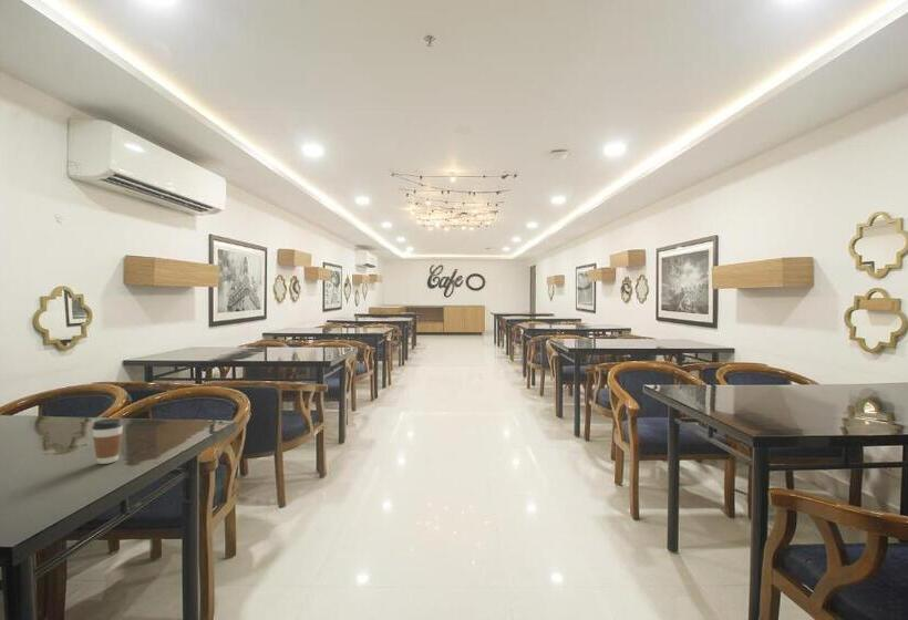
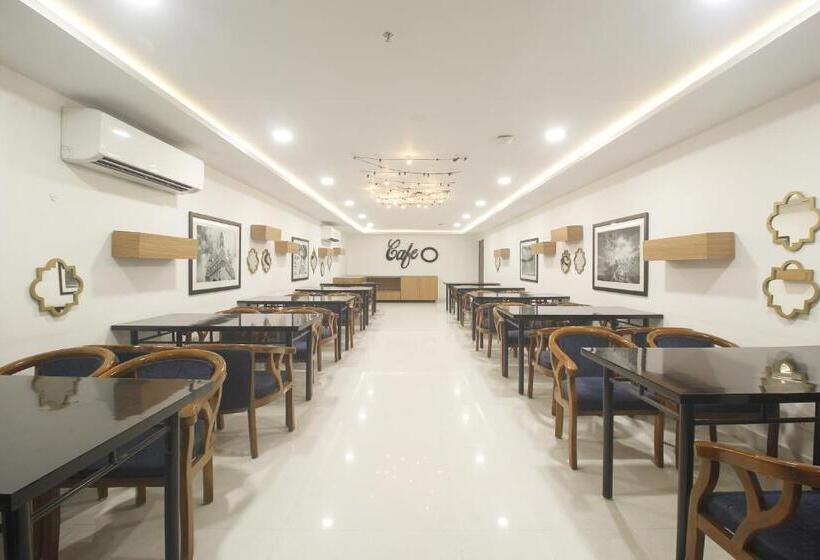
- coffee cup (107, 441)
